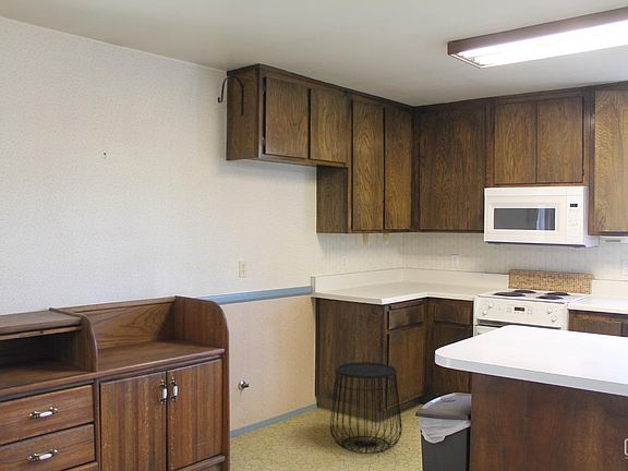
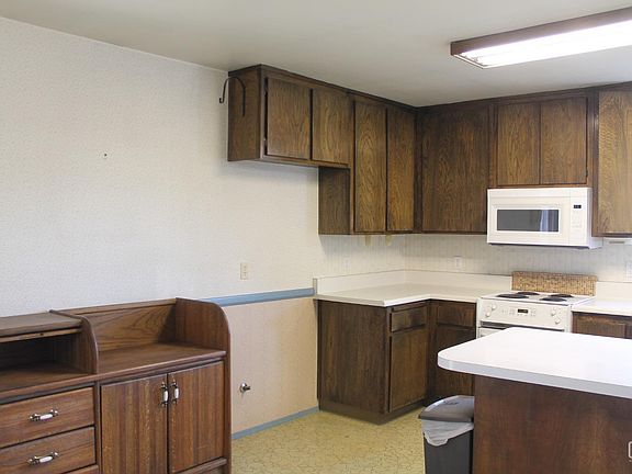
- side table (366, 407)
